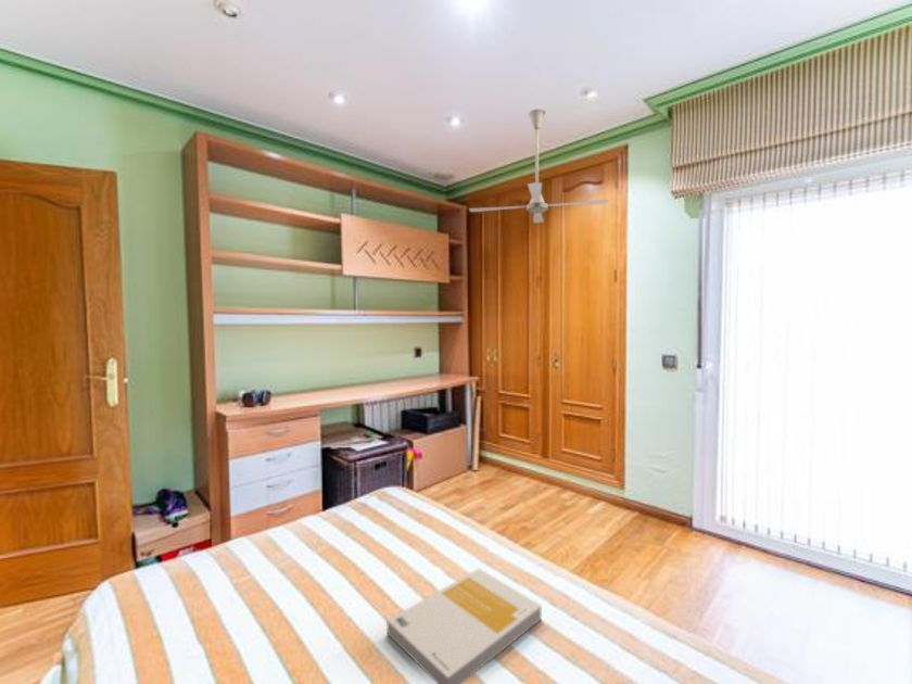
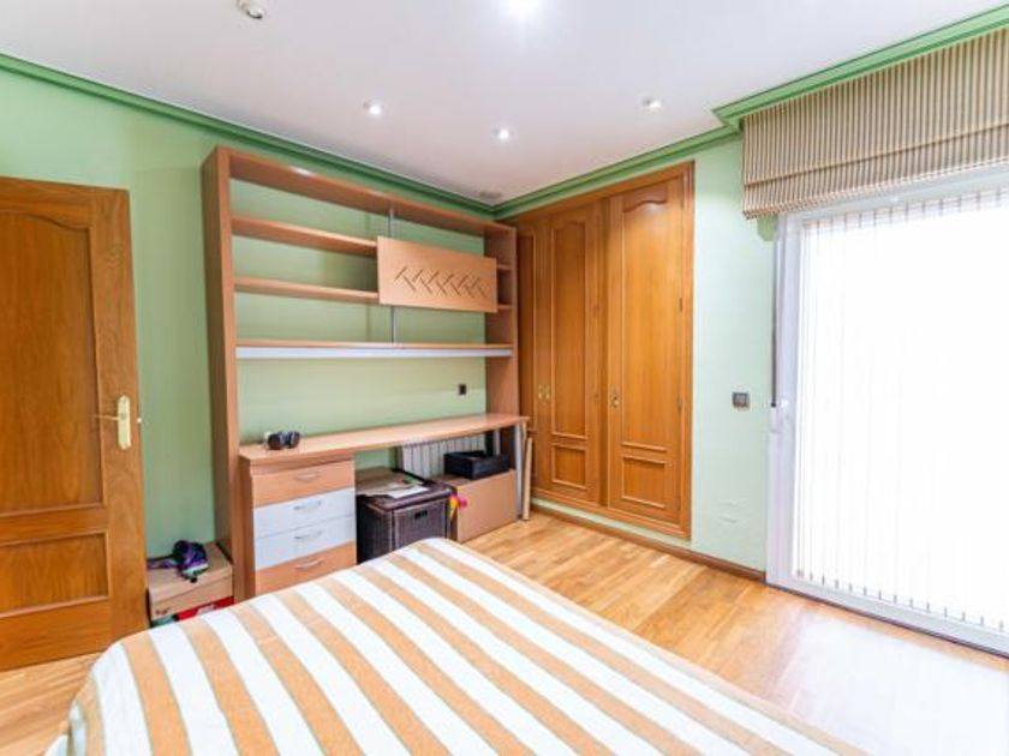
- ceiling fan (536, 162)
- book (466, 619)
